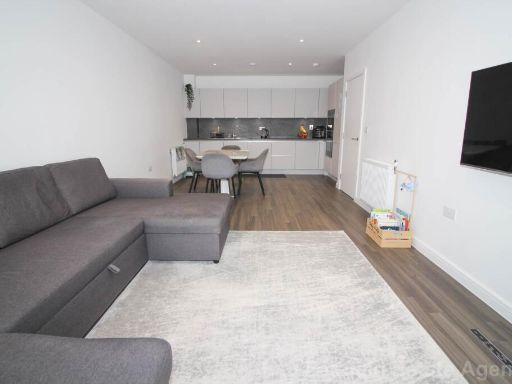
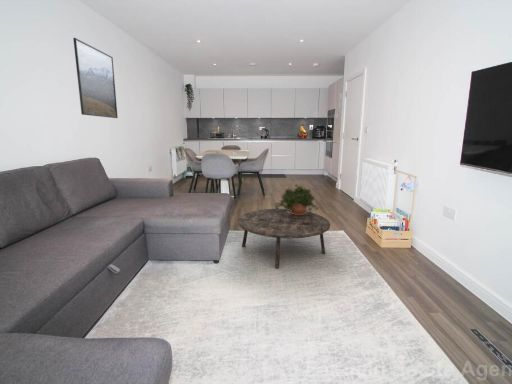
+ potted plant (297, 200)
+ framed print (98, 83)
+ coffee table (282, 234)
